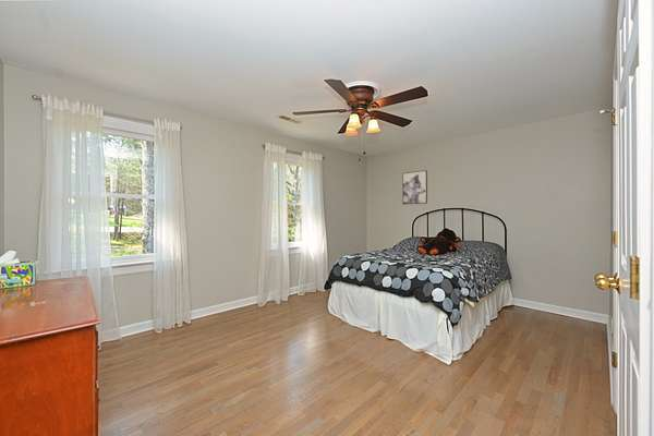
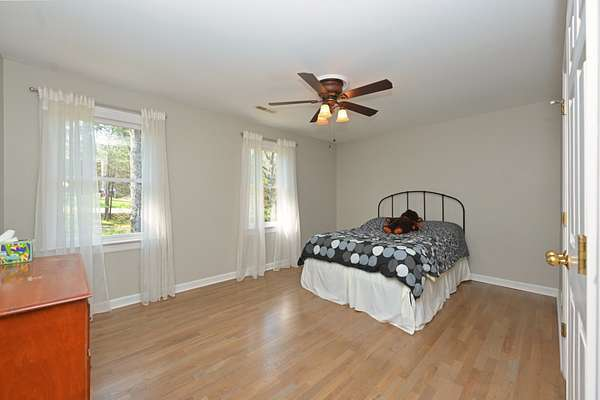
- wall art (414, 187)
